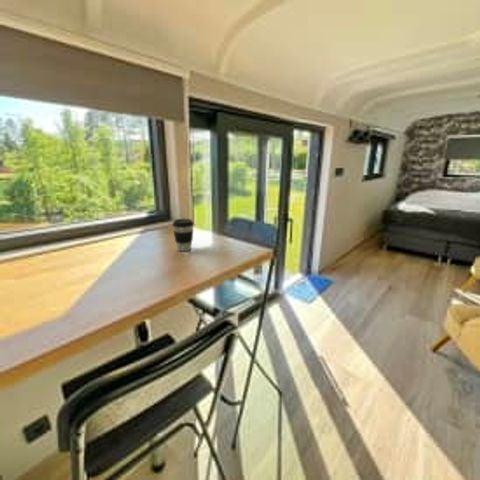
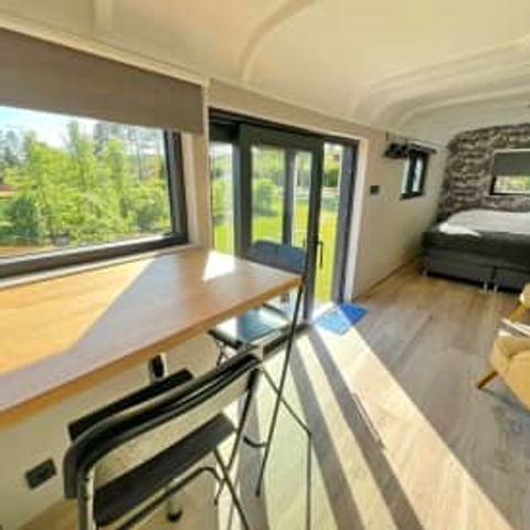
- coffee cup (183, 235)
